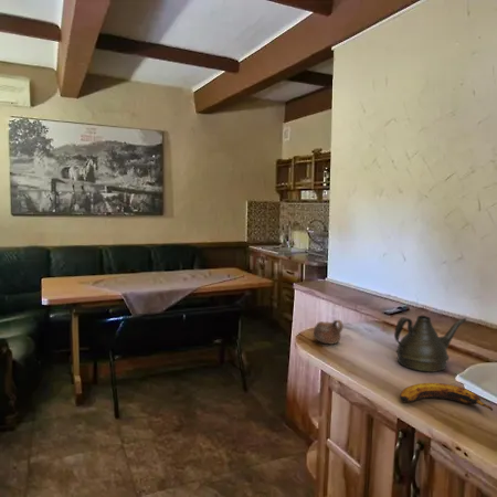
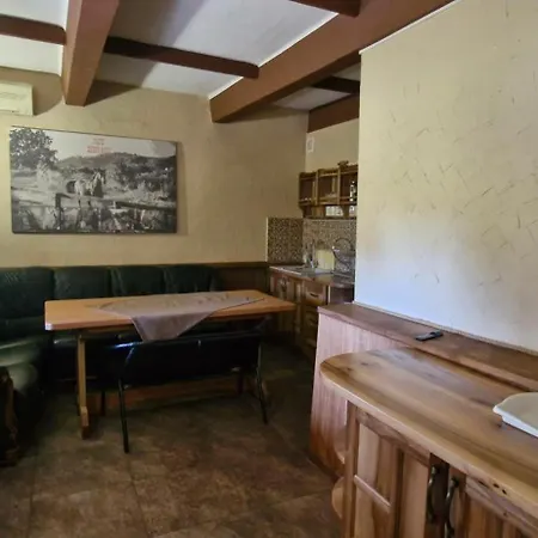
- cup (327, 329)
- teapot (431, 339)
- banana (440, 396)
